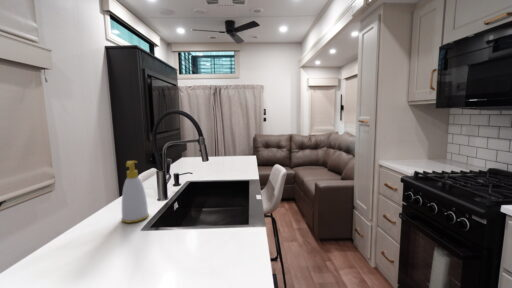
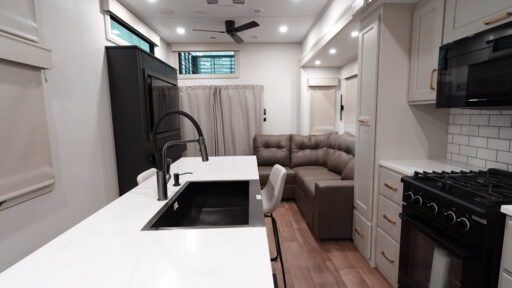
- soap bottle (133, 189)
